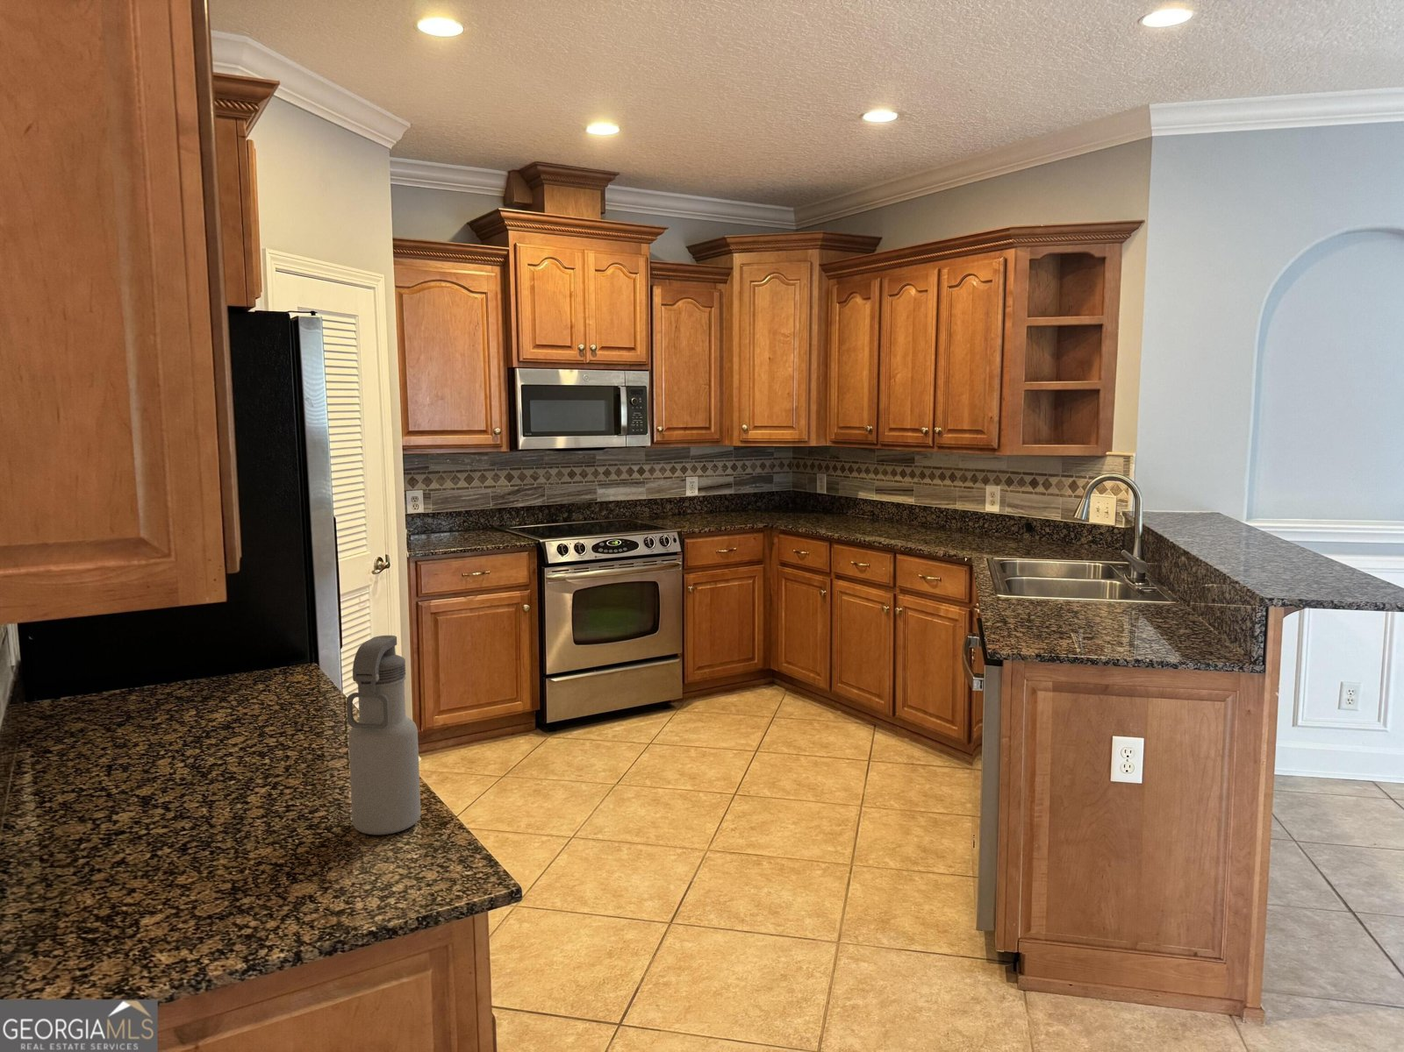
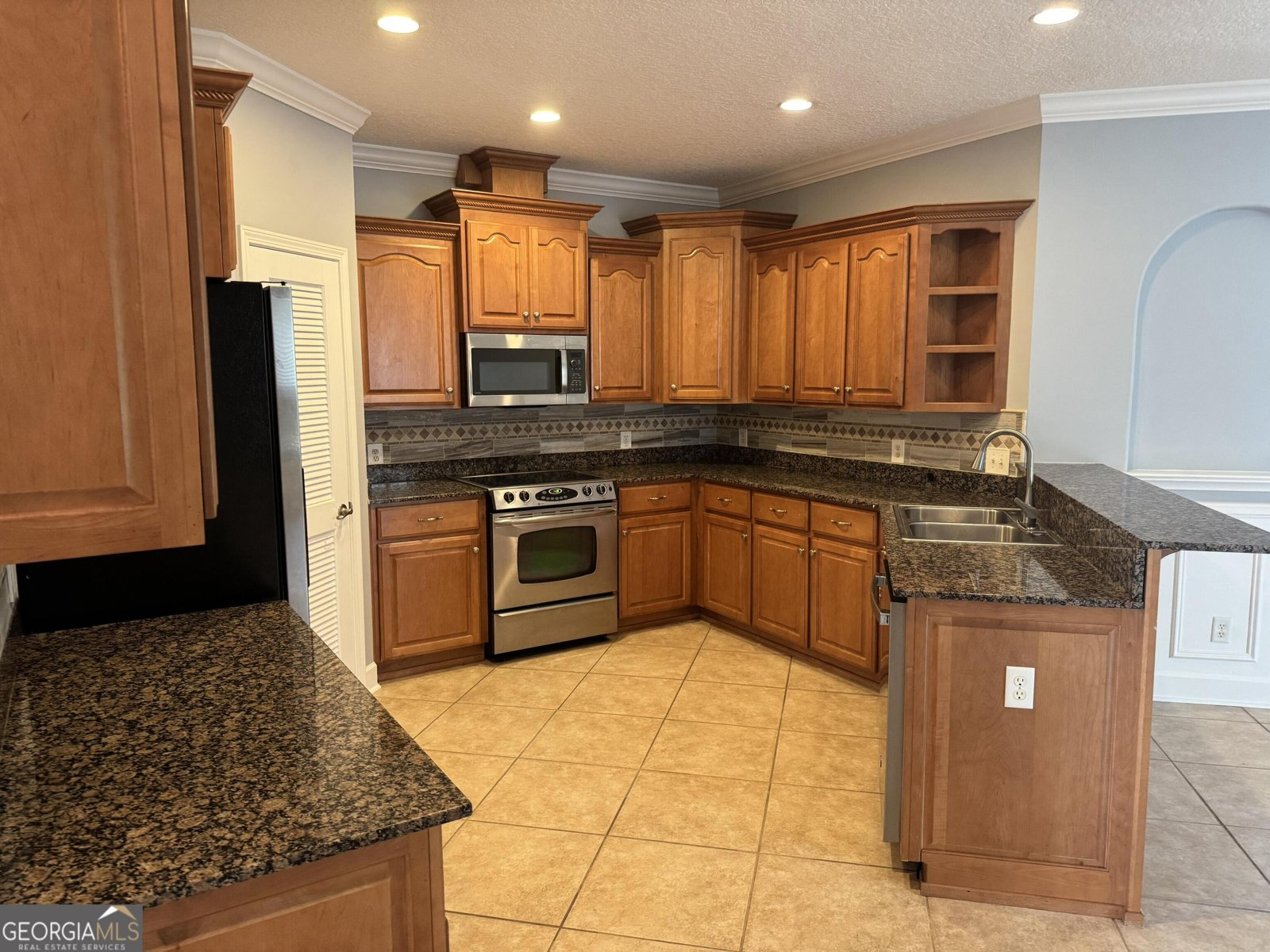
- water bottle (383, 733)
